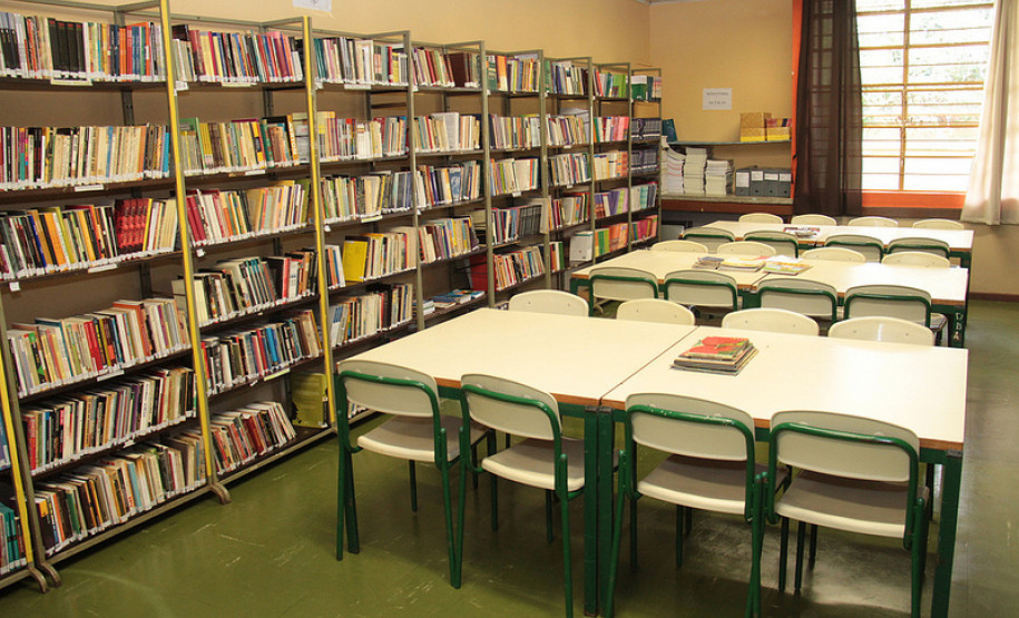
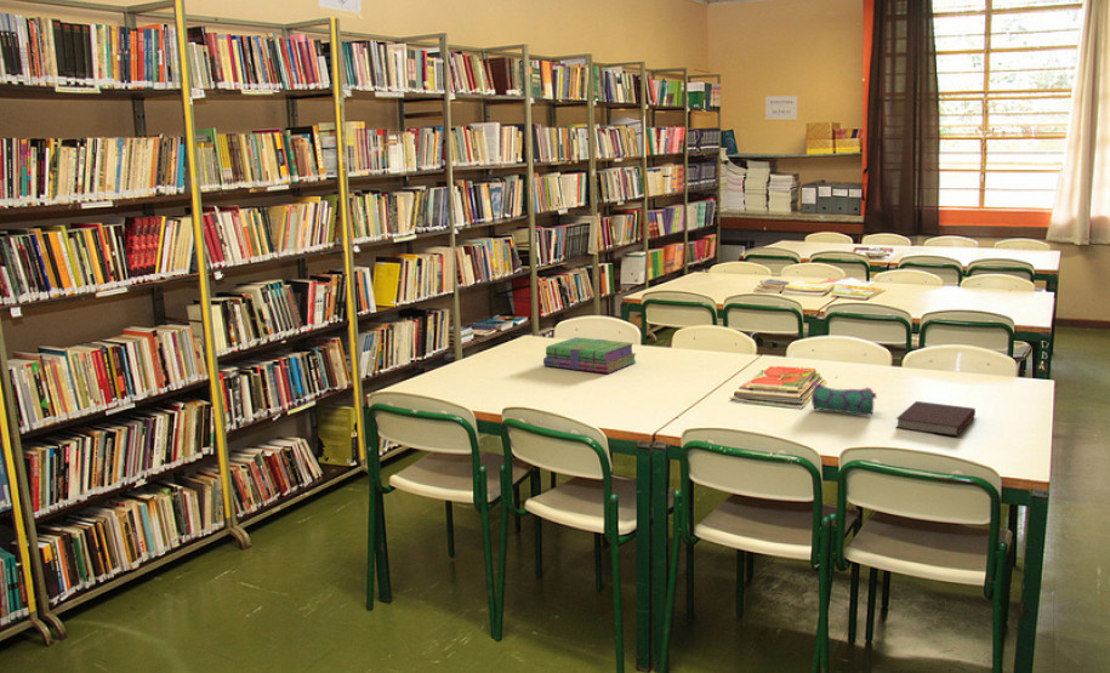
+ stack of books (590, 354)
+ notebook (935, 417)
+ pencil case (842, 398)
